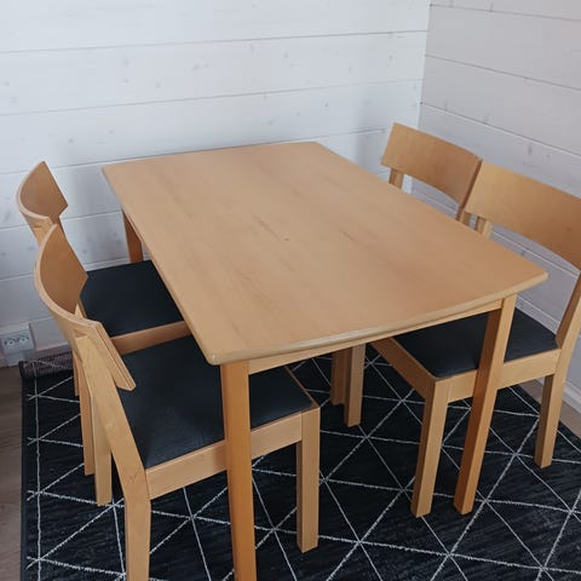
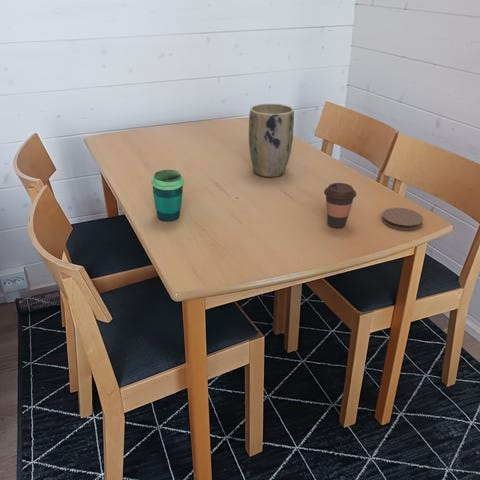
+ coaster (402, 218)
+ coffee cup (338, 206)
+ cup (168, 196)
+ plant pot (270, 141)
